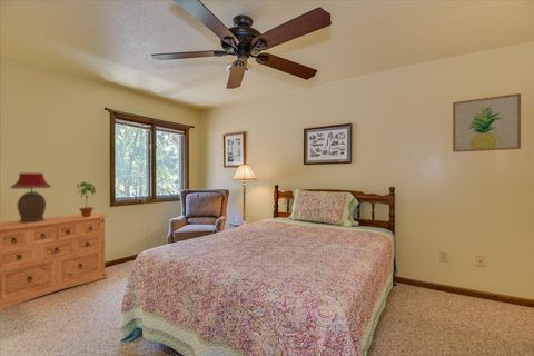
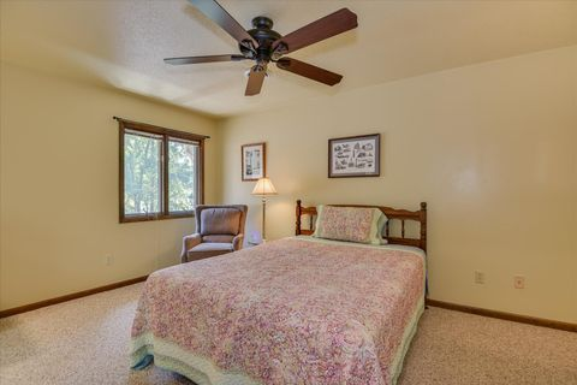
- table lamp (31, 197)
- potted plant (86, 198)
- dresser (49, 254)
- wall art (484, 123)
